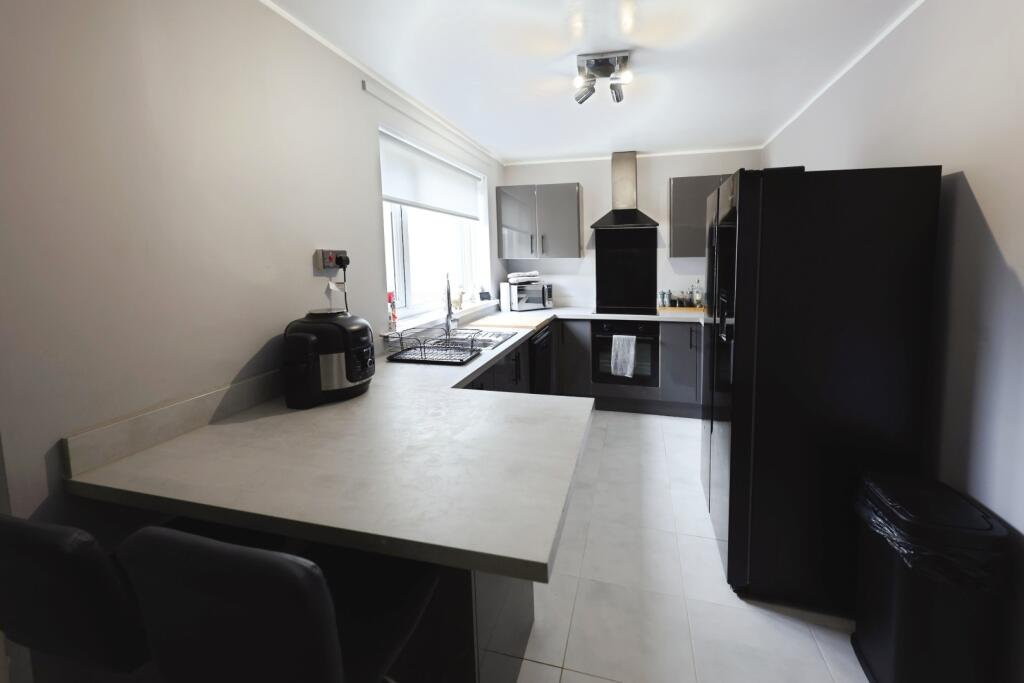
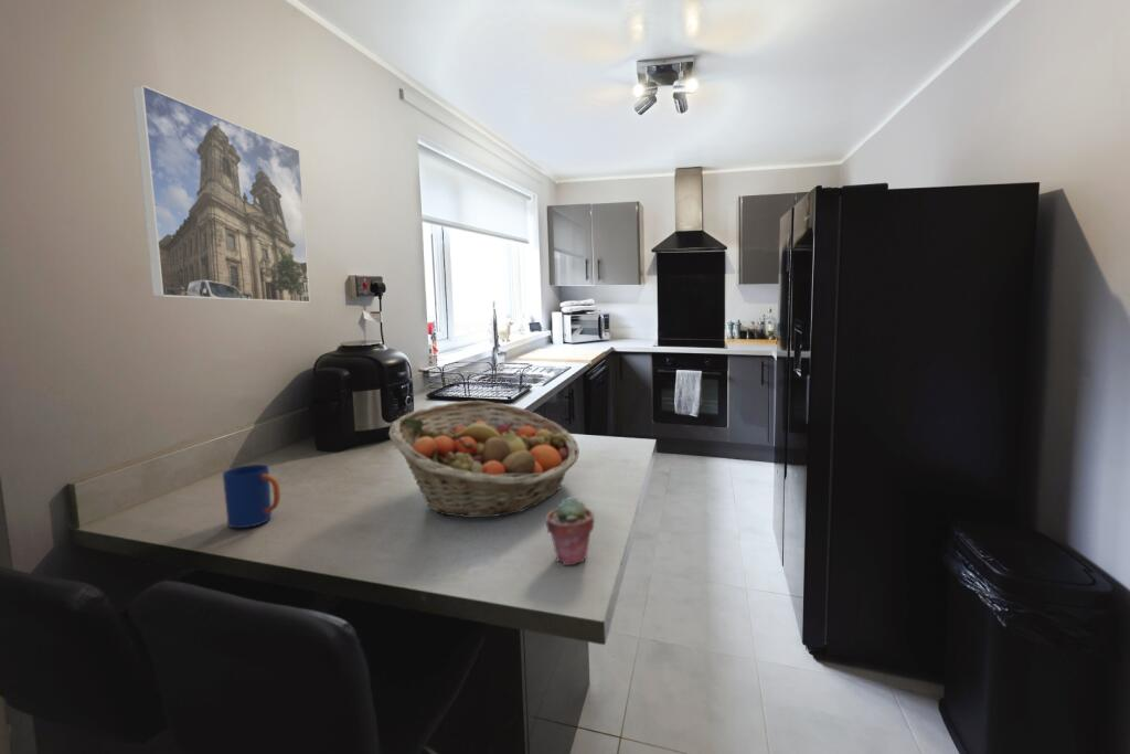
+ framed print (236, 213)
+ fruit basket (490, 452)
+ potted succulent (569, 527)
+ mug (255, 496)
